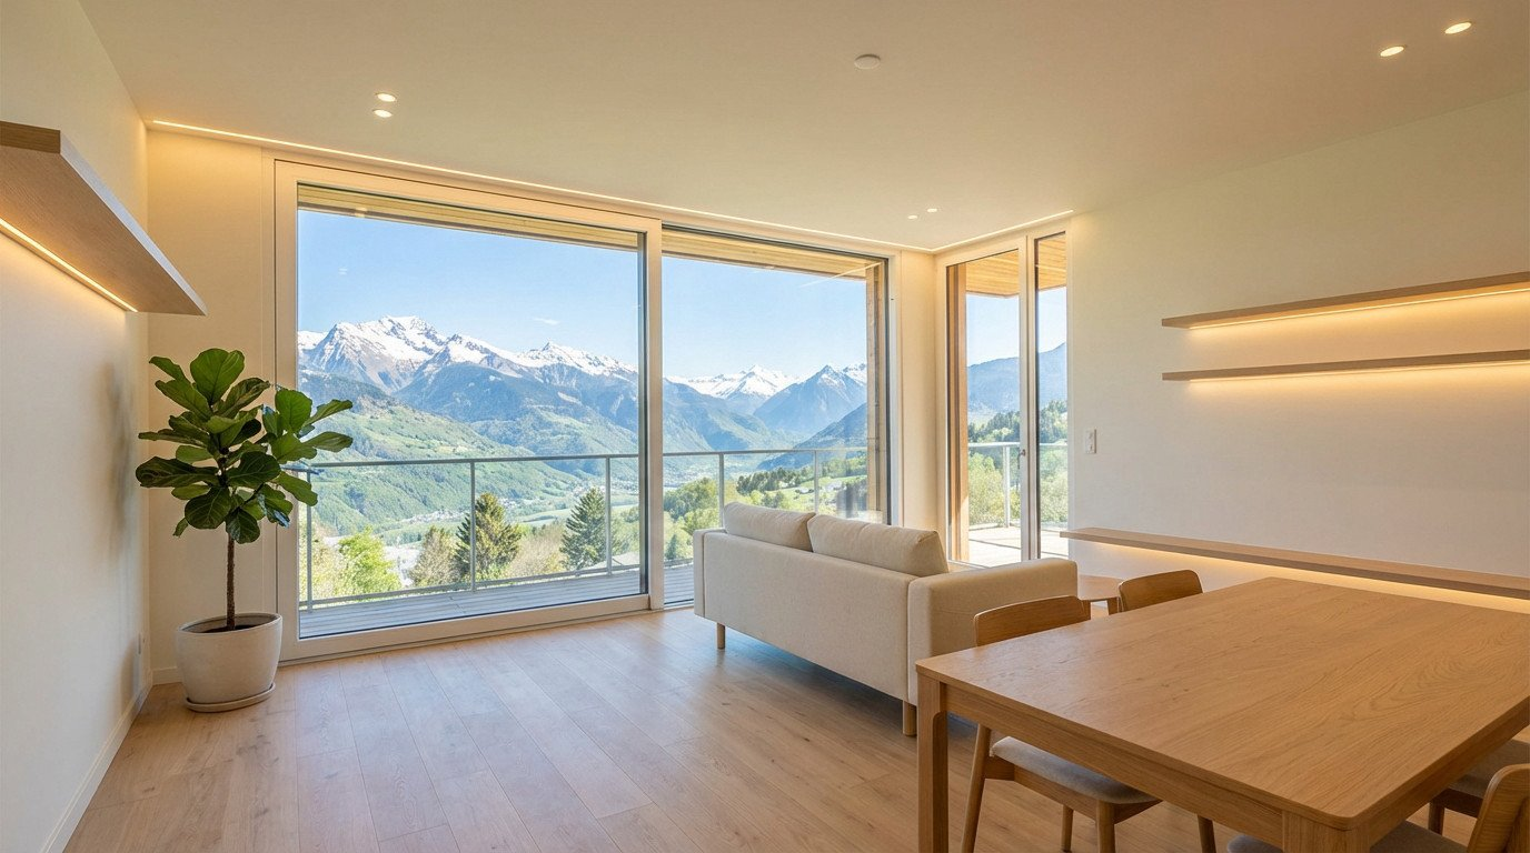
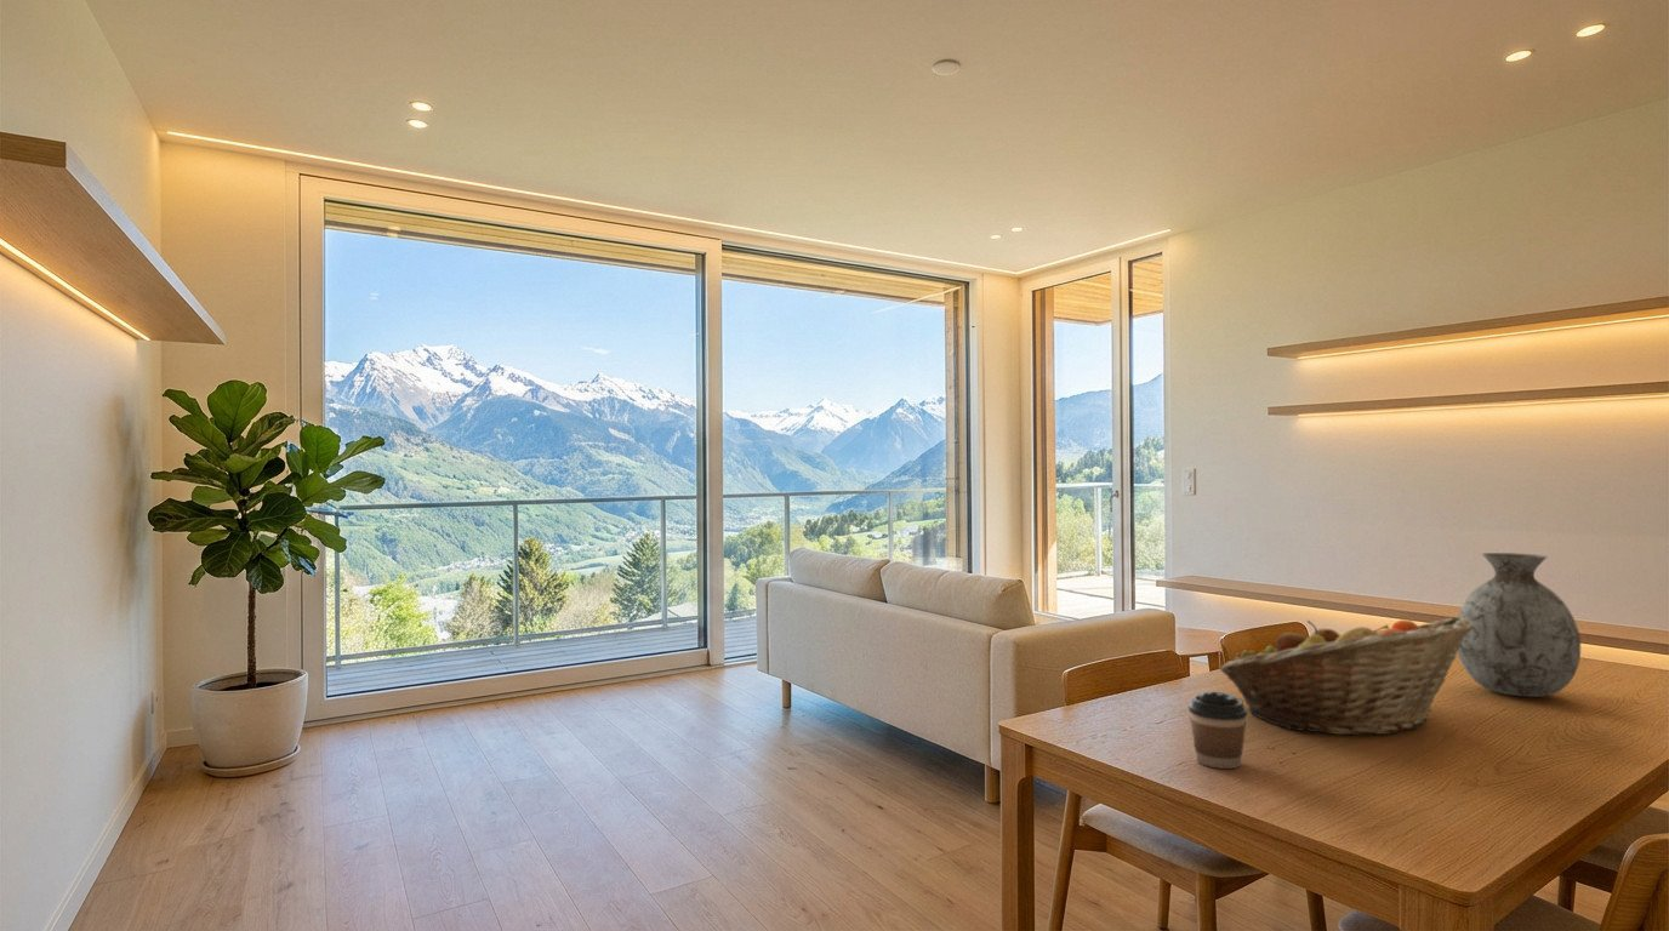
+ fruit basket (1344, 664)
+ coffee cup (1218, 726)
+ vase (1515, 623)
